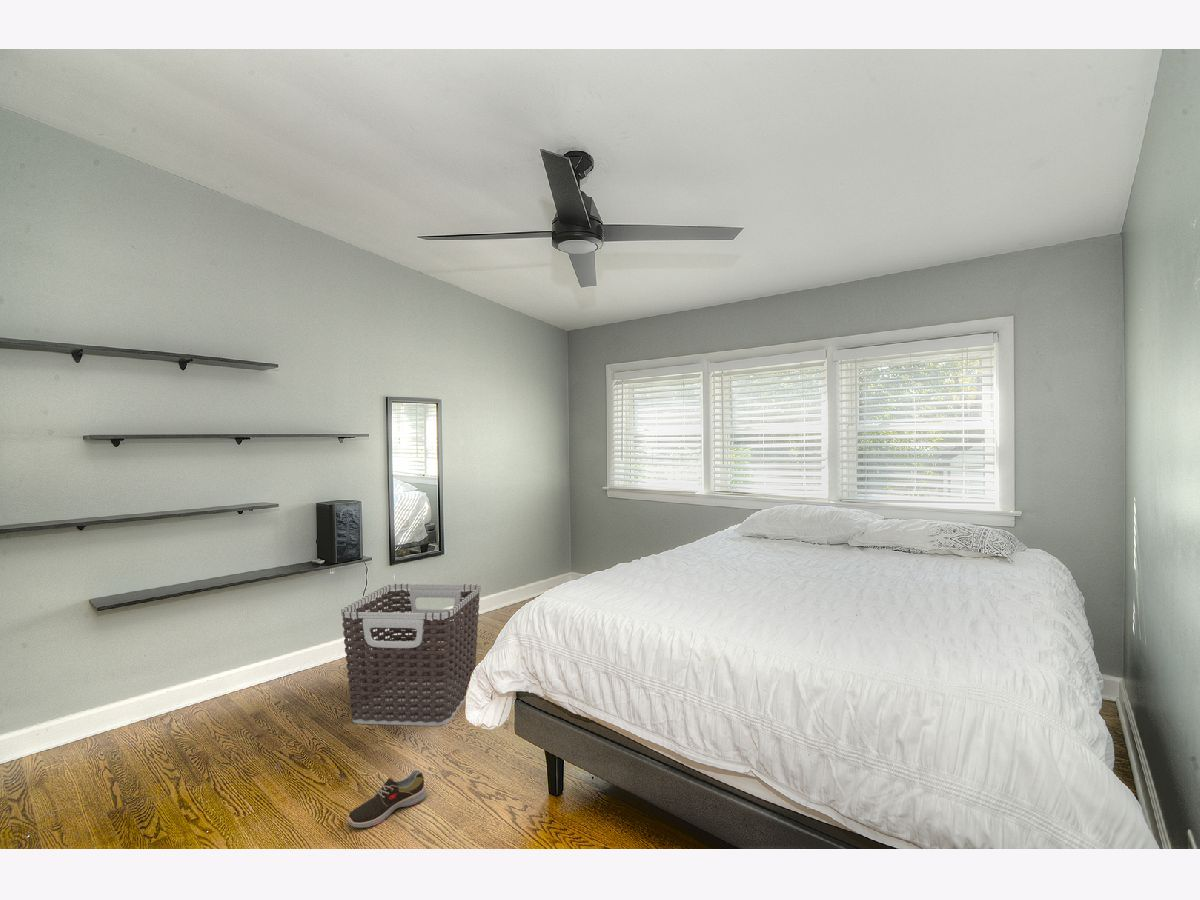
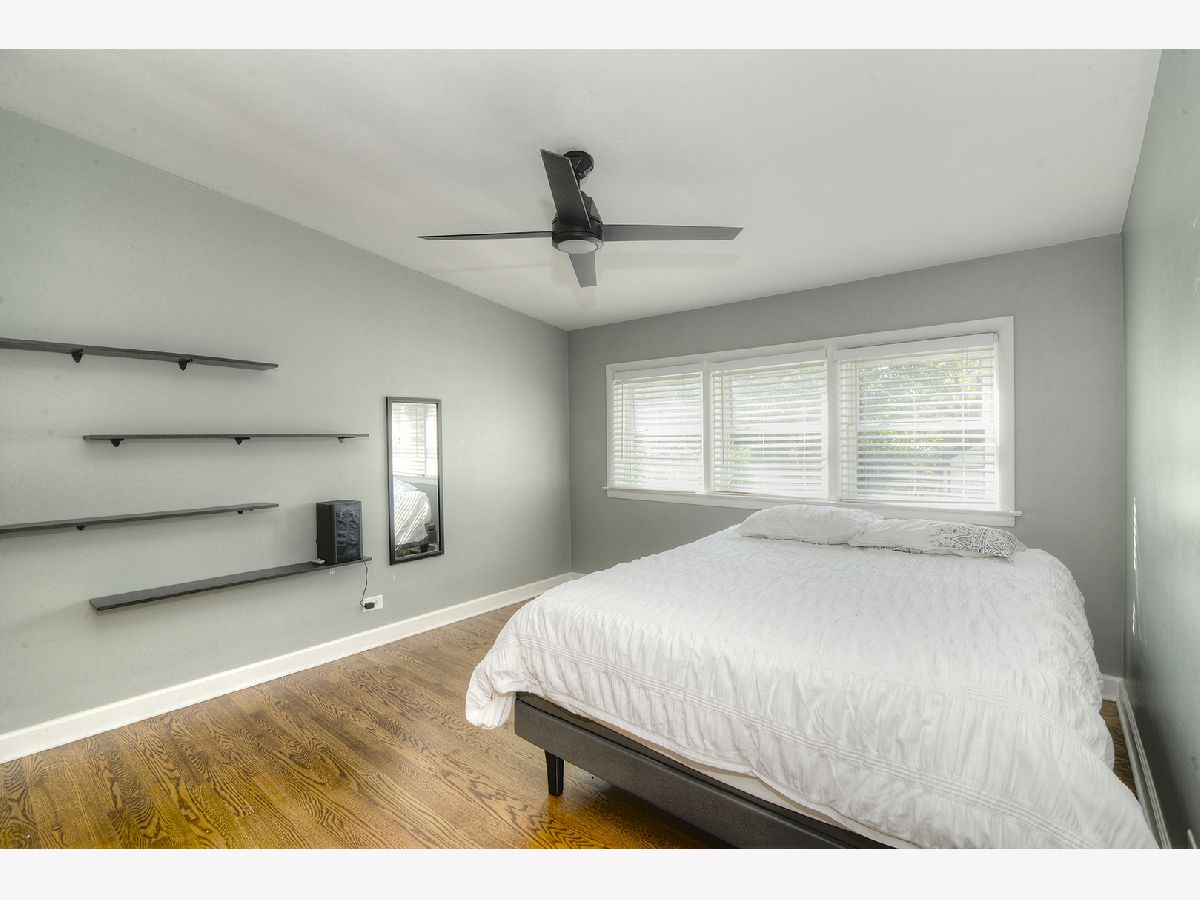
- clothes hamper (416, 649)
- shoe (387, 793)
